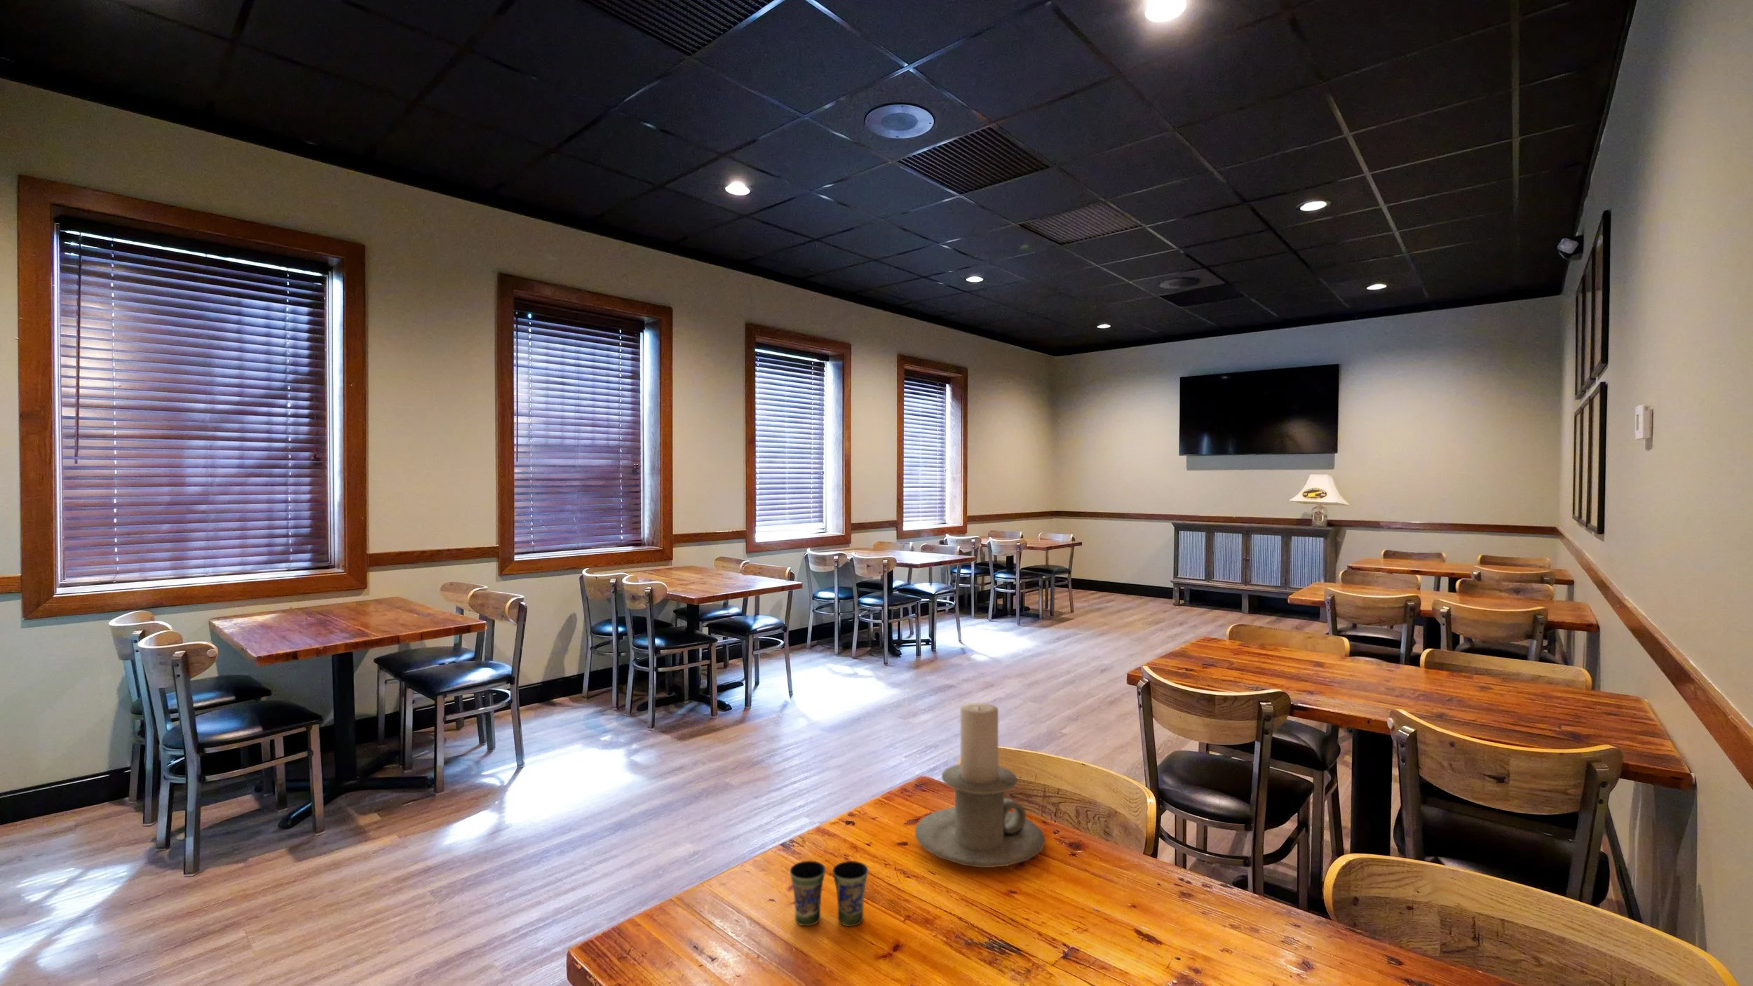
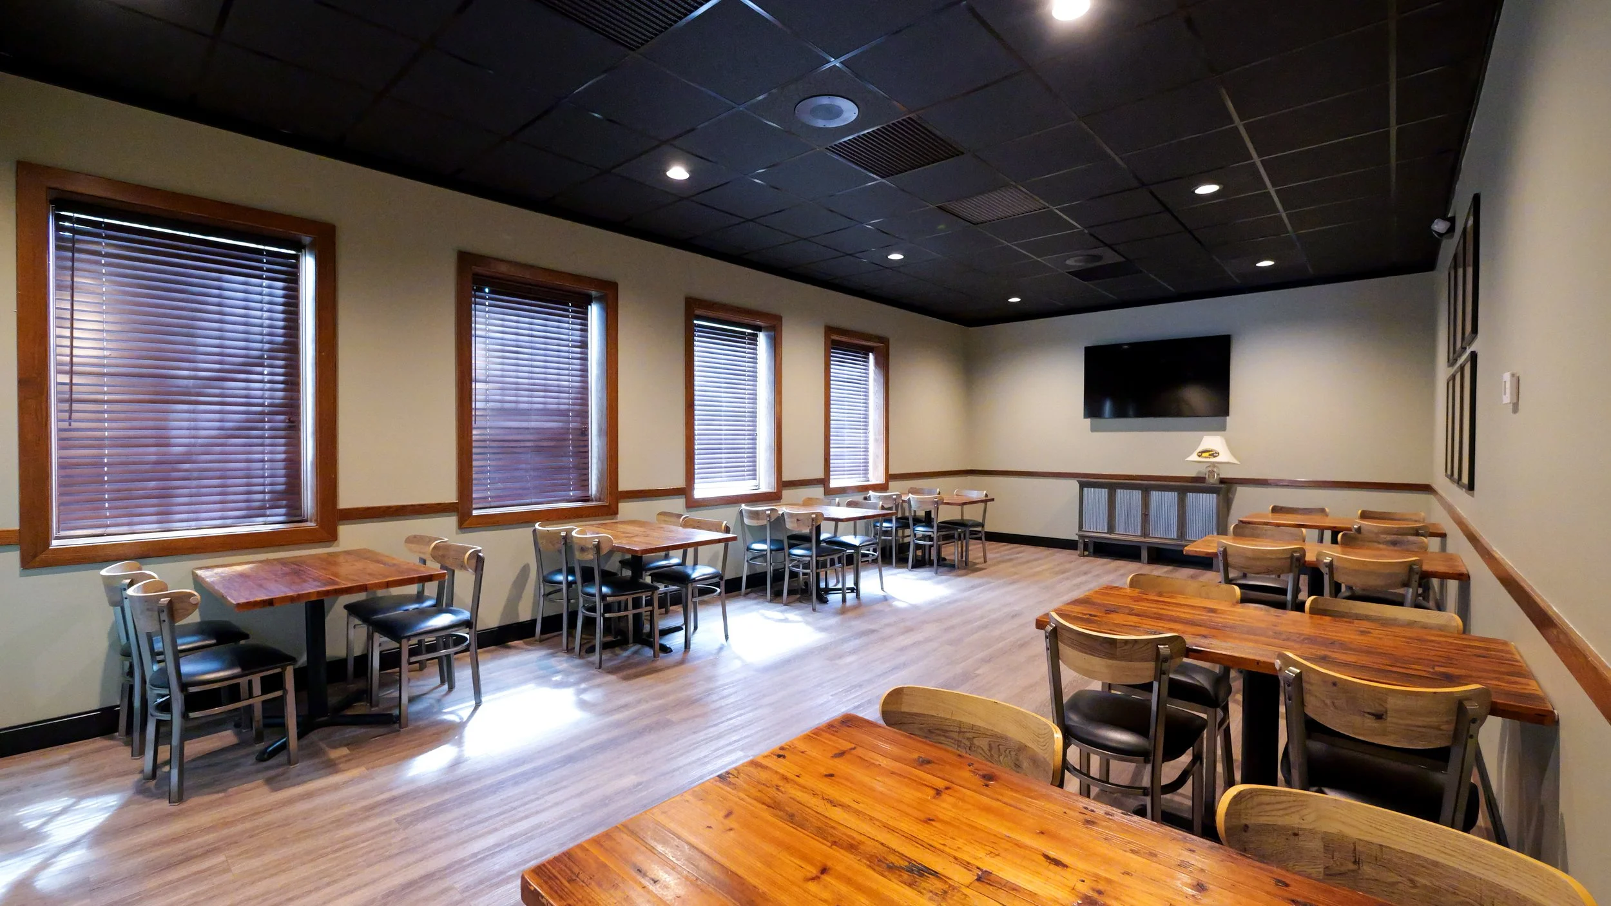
- cup (837, 895)
- candle holder (979, 774)
